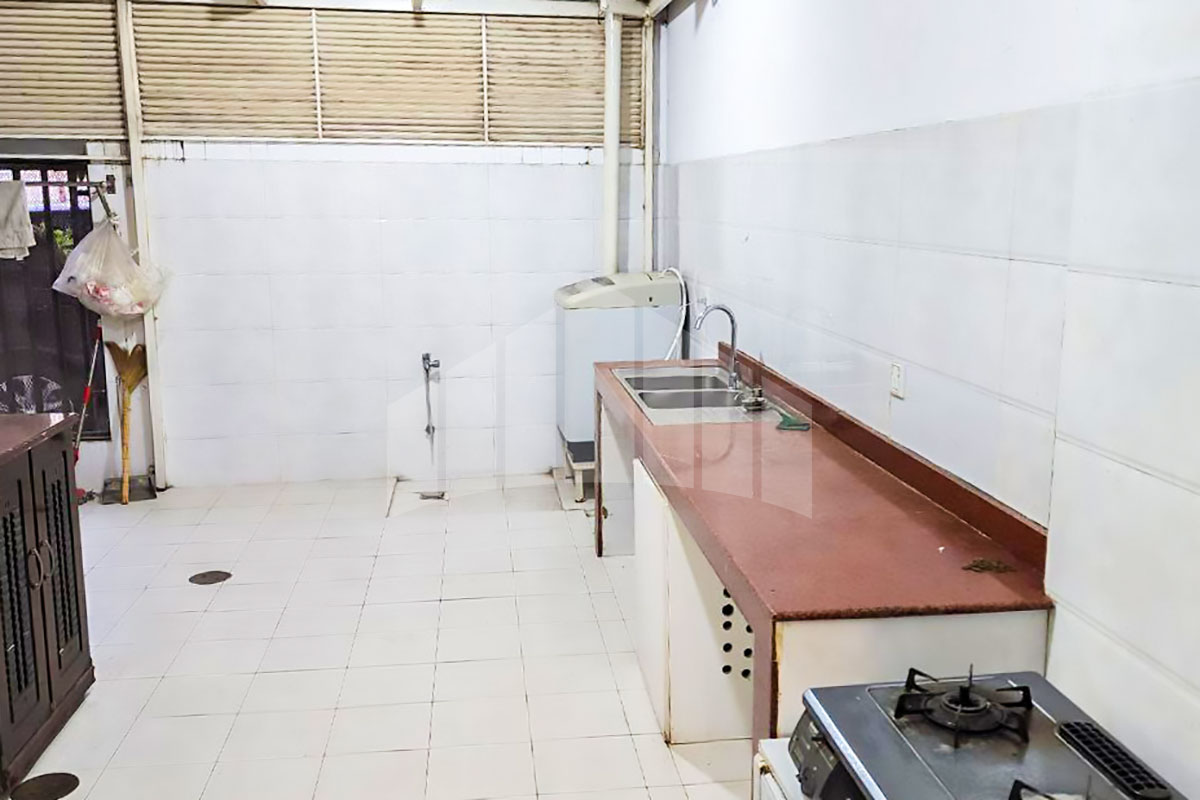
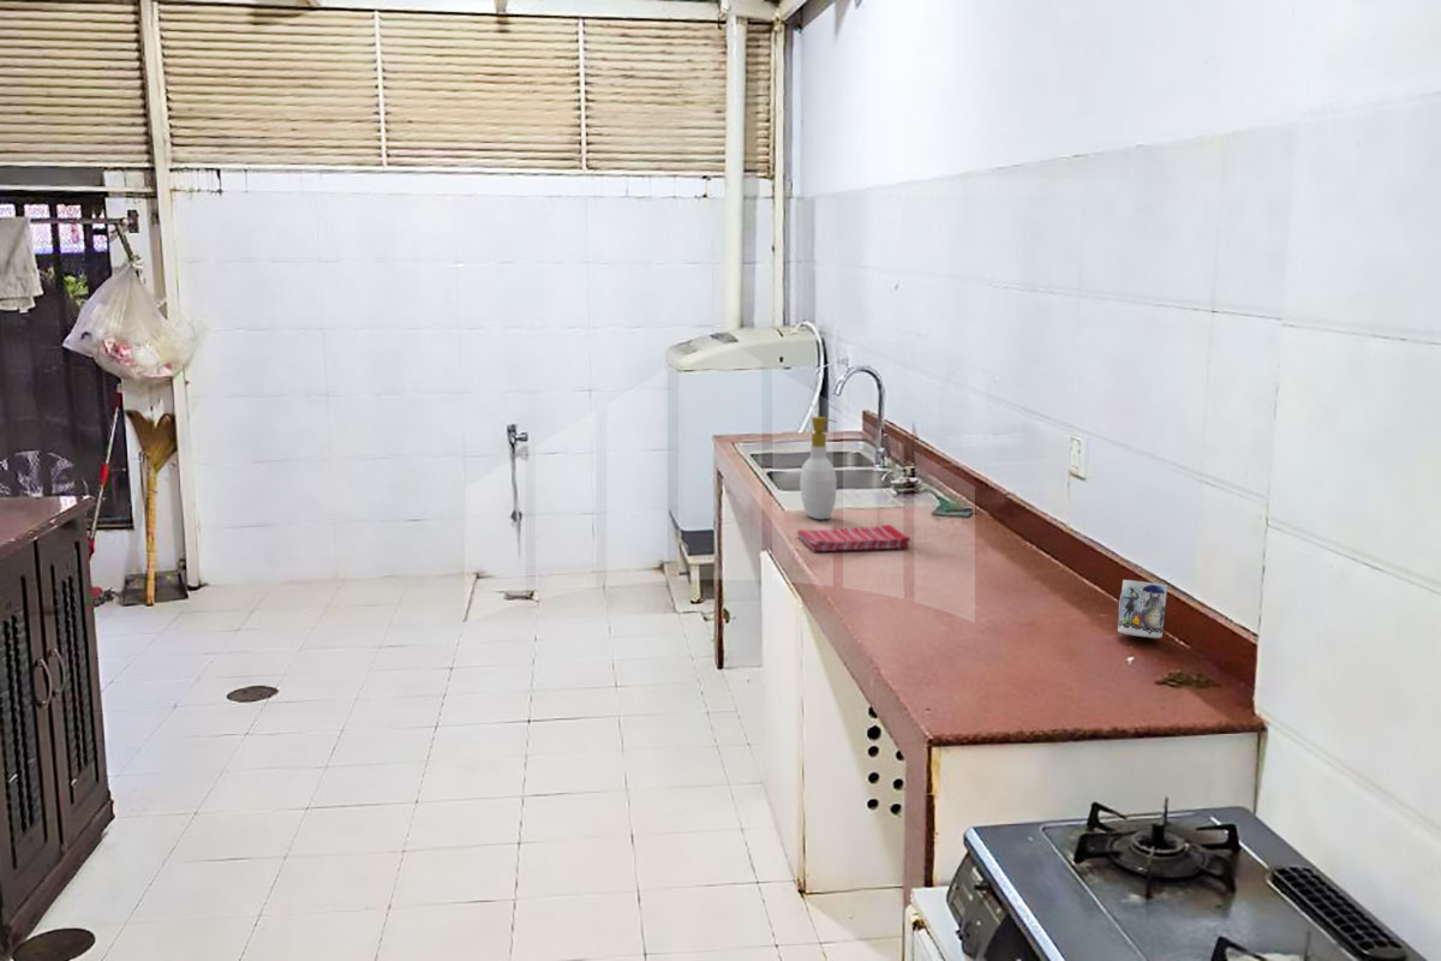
+ dish towel (853, 537)
+ mug (1136, 607)
+ soap bottle (819, 466)
